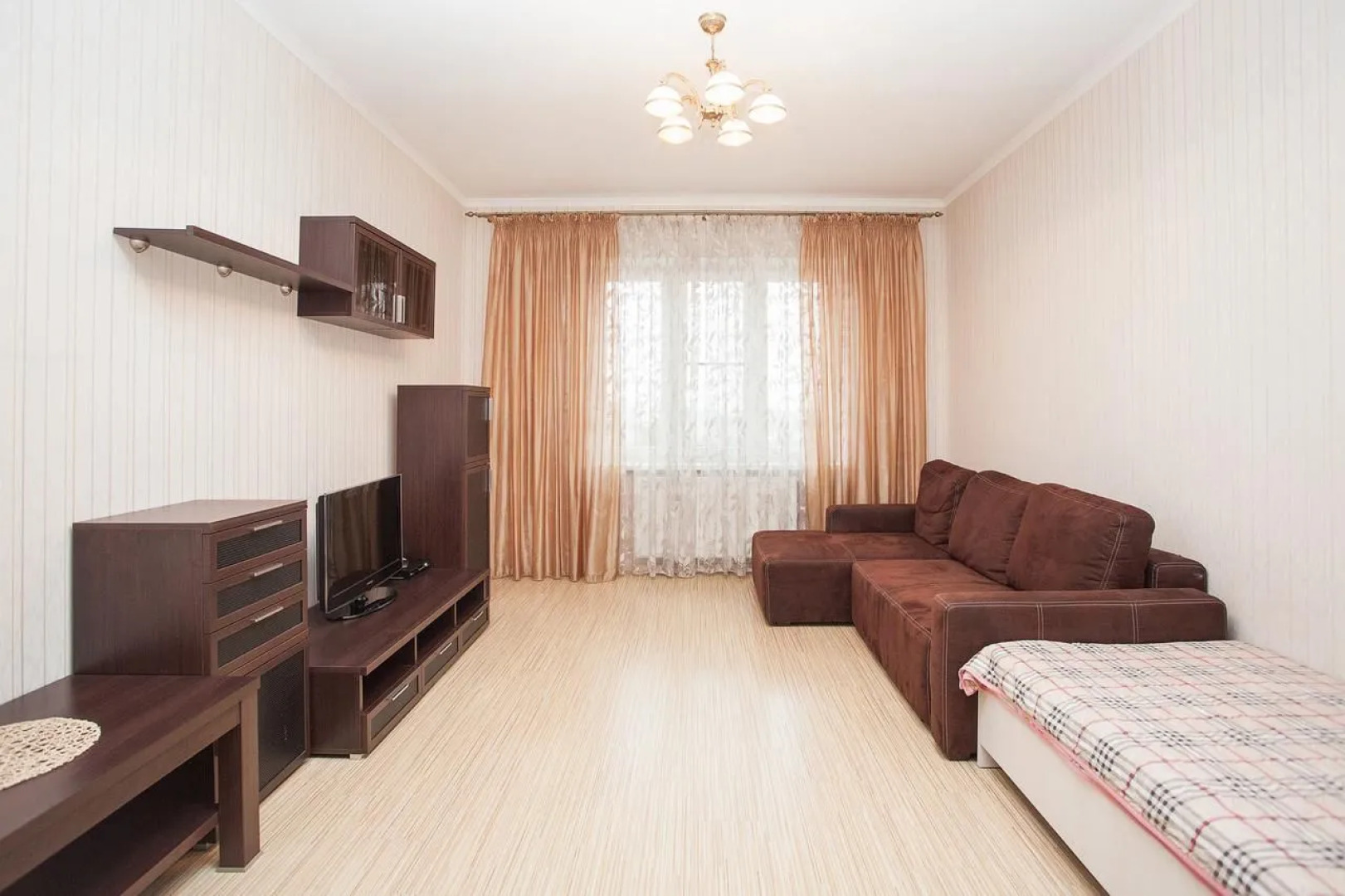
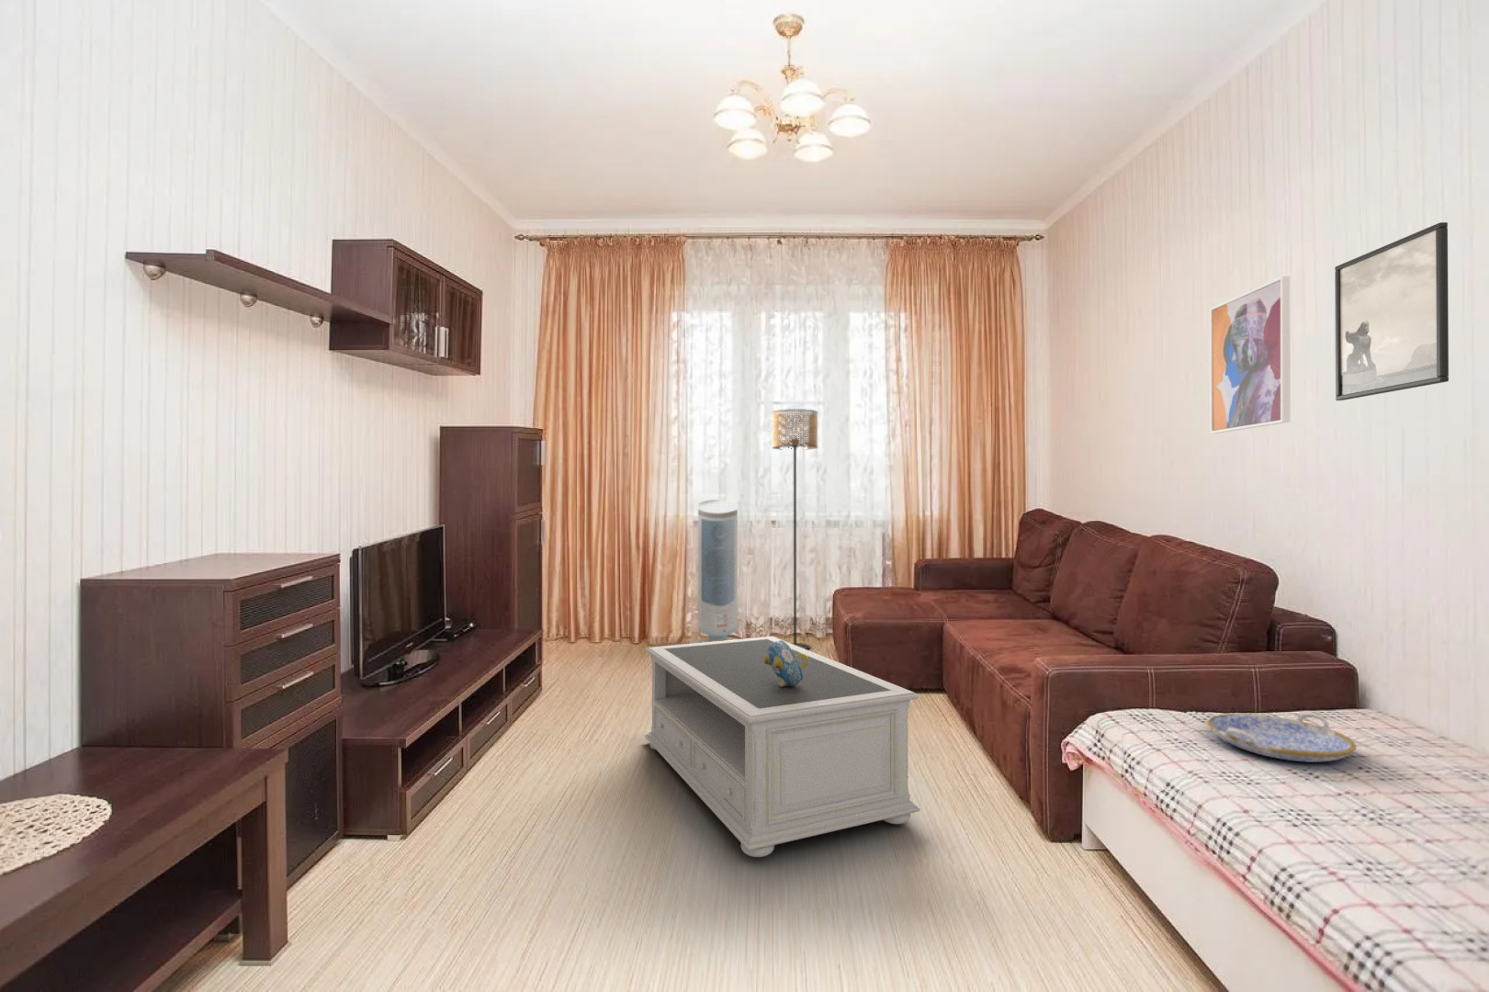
+ floor lamp (795, 529)
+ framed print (1386, 319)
+ decorative bowl (785, 662)
+ coffee table (764, 723)
+ serving tray (1278, 734)
+ wall art (1247, 360)
+ air purifier (717, 571)
